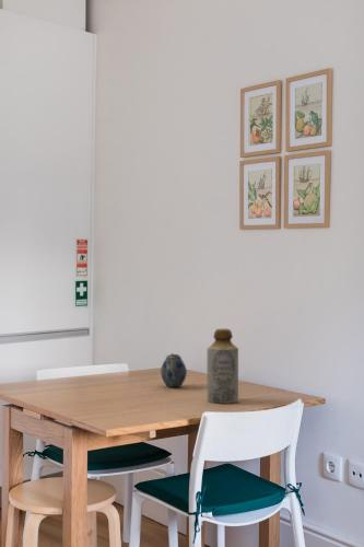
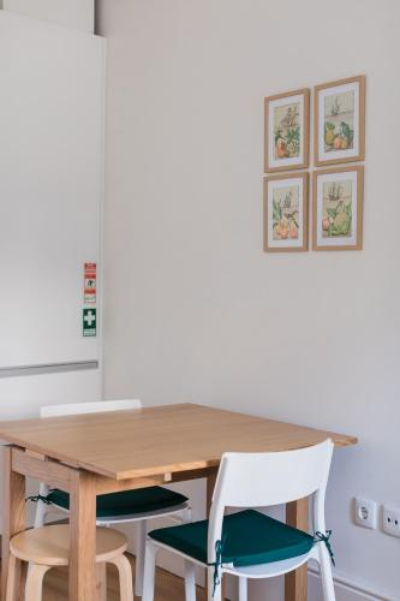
- bottle (222, 364)
- teapot (173, 369)
